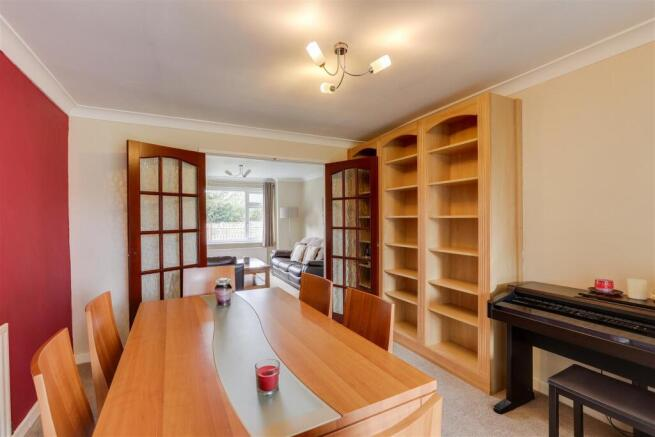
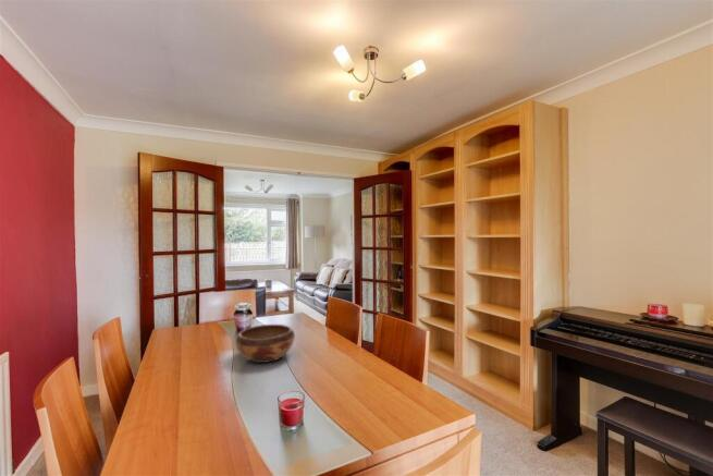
+ decorative bowl (266, 344)
